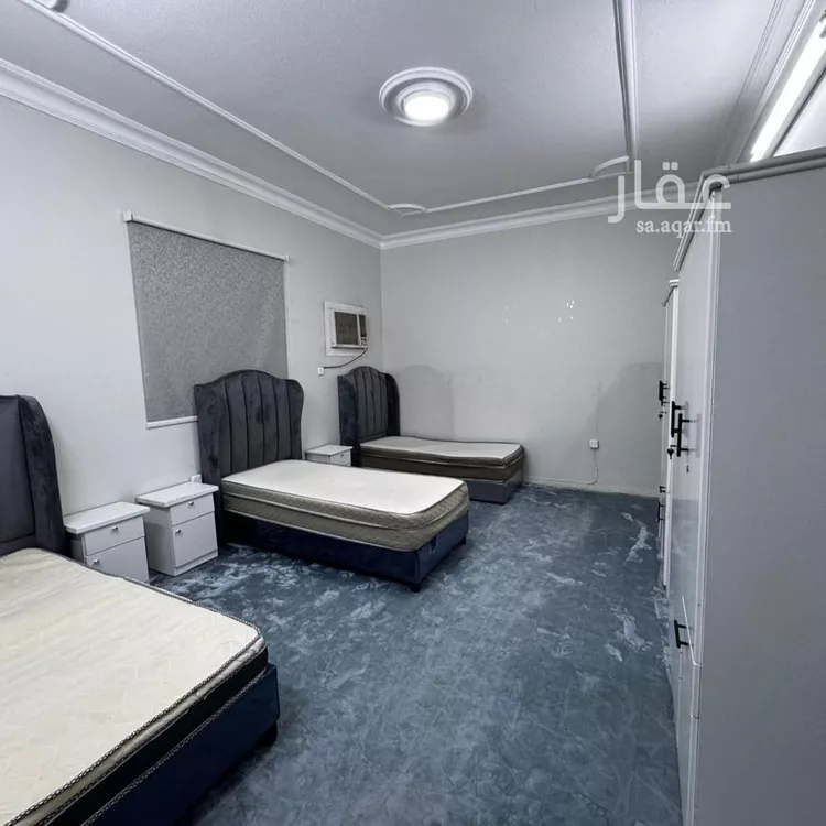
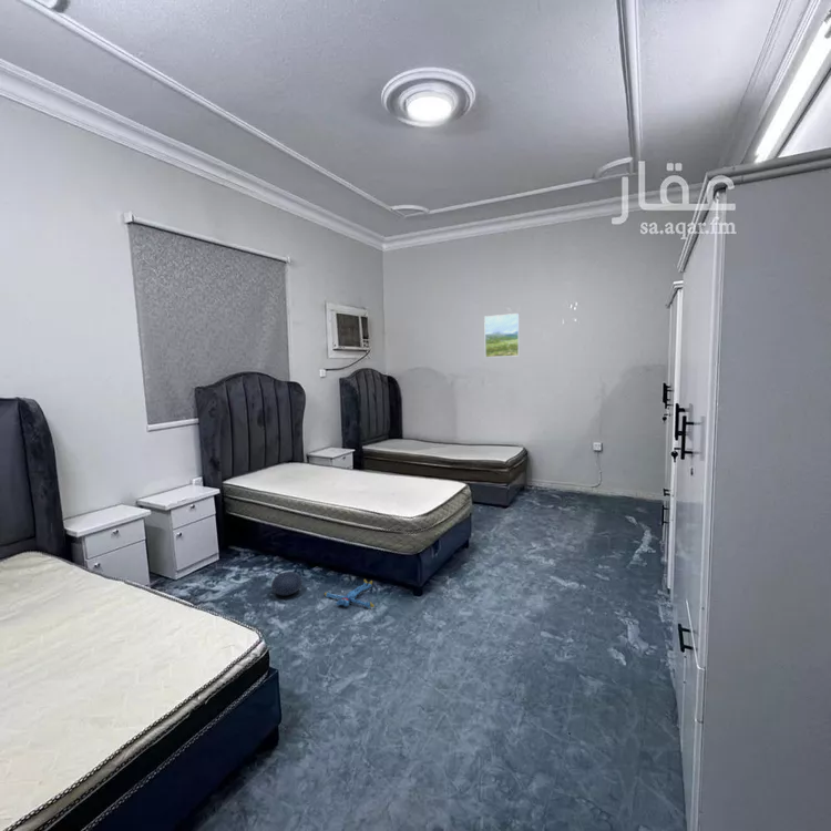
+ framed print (501, 336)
+ plush toy (355, 593)
+ ball (286, 583)
